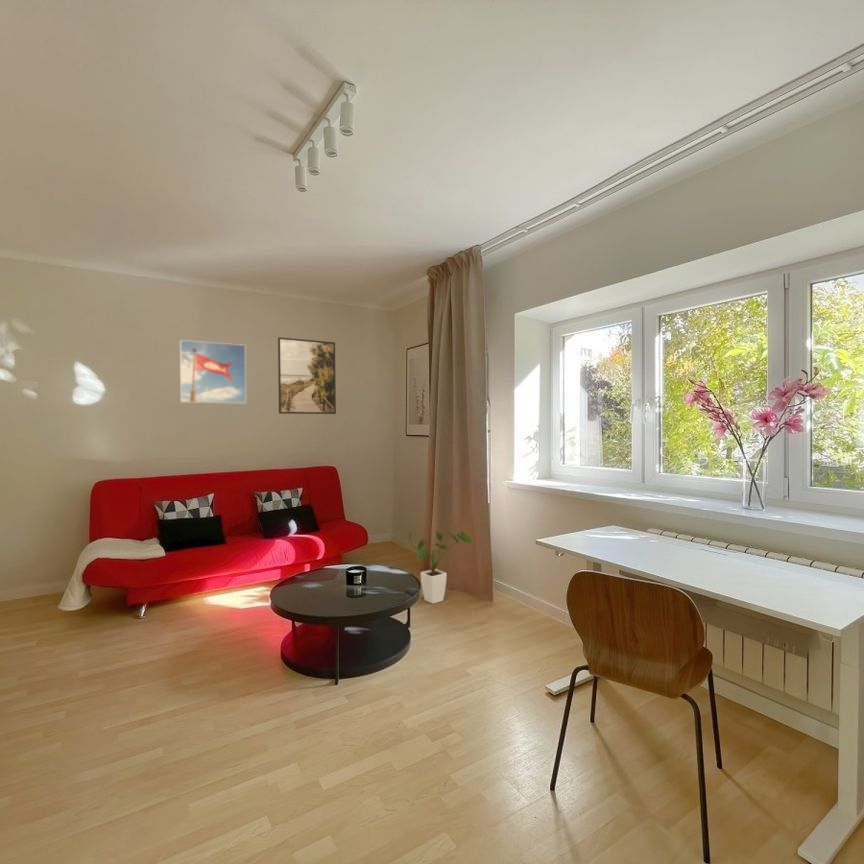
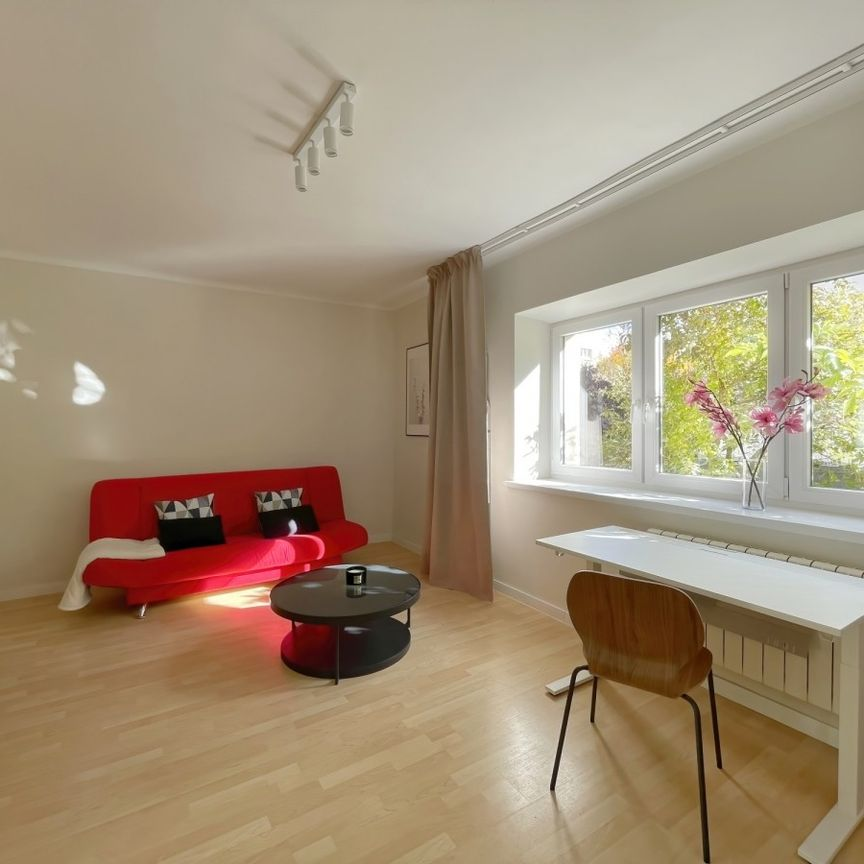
- house plant (436, 566)
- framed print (214, 372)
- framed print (307, 376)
